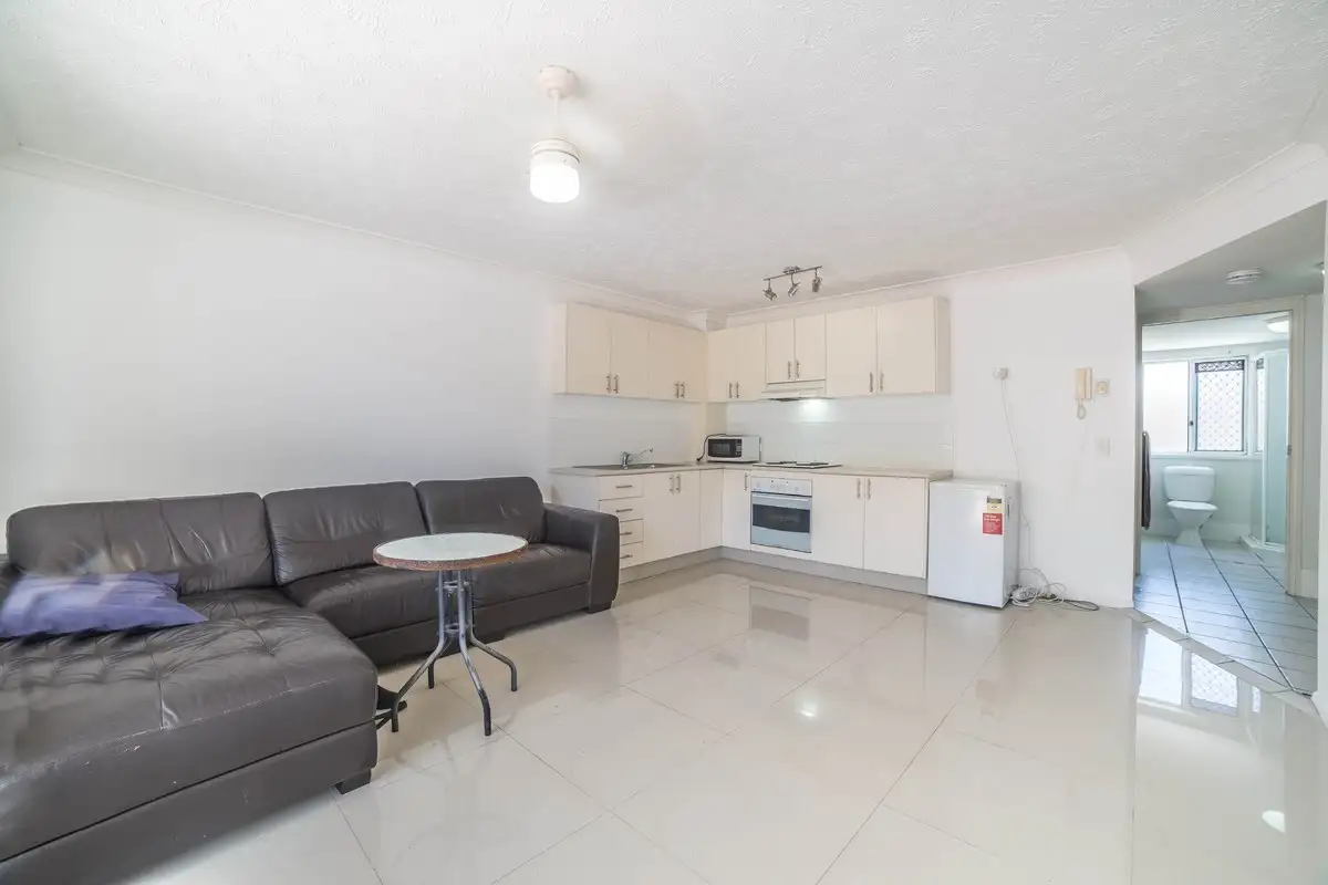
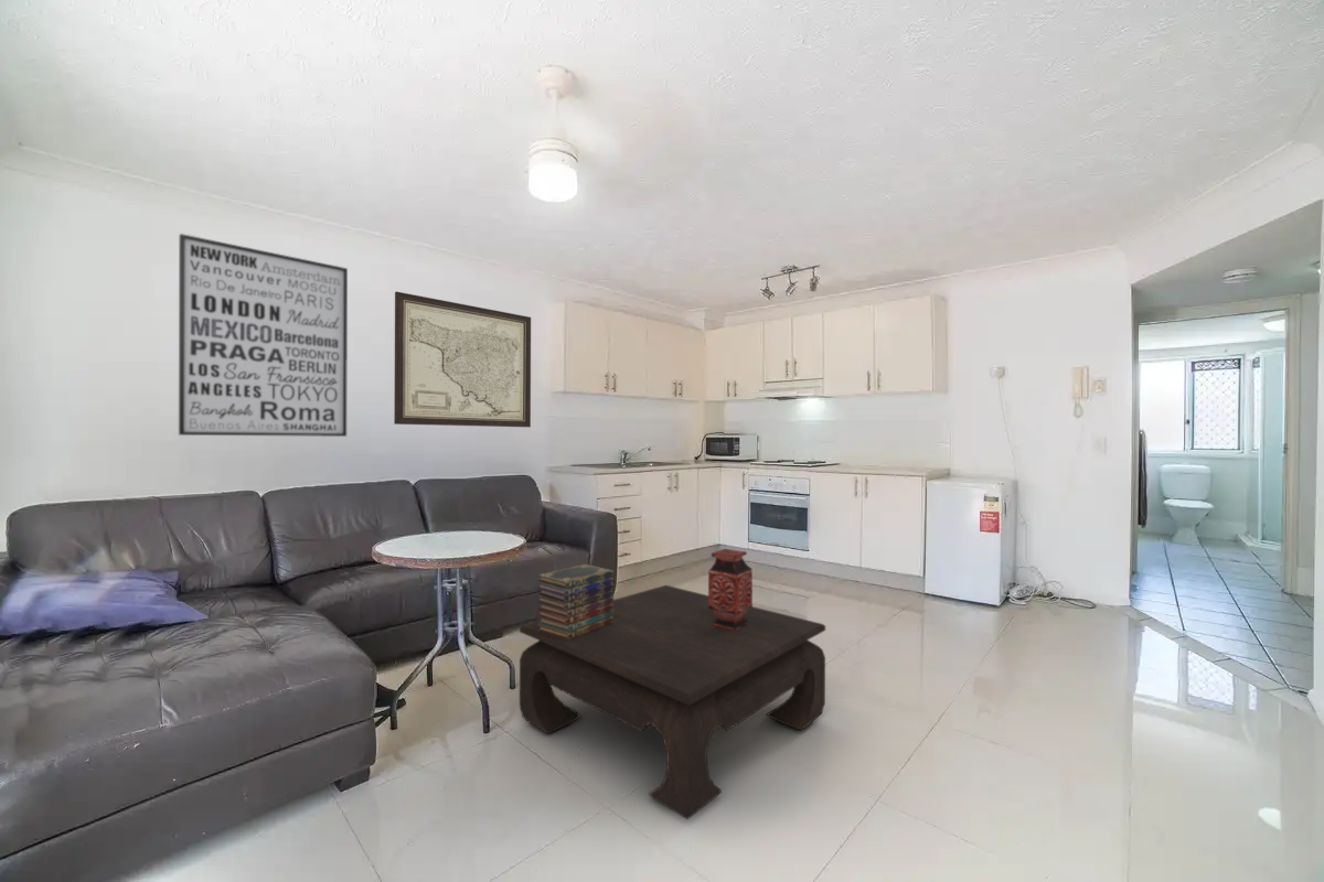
+ coffee table (673, 673)
+ book stack (575, 599)
+ wall art (269, 344)
+ vase (730, 588)
+ wall art (468, 365)
